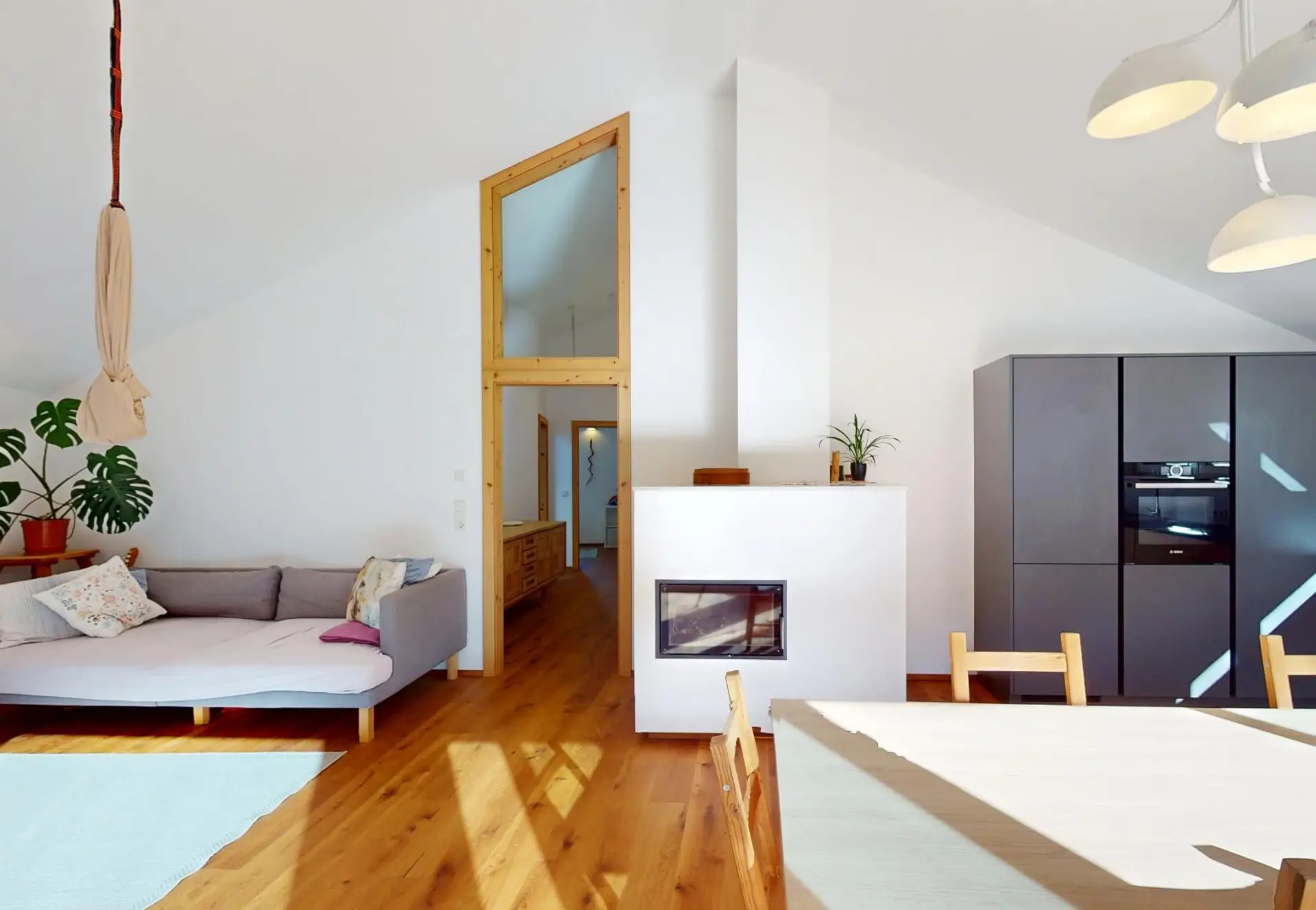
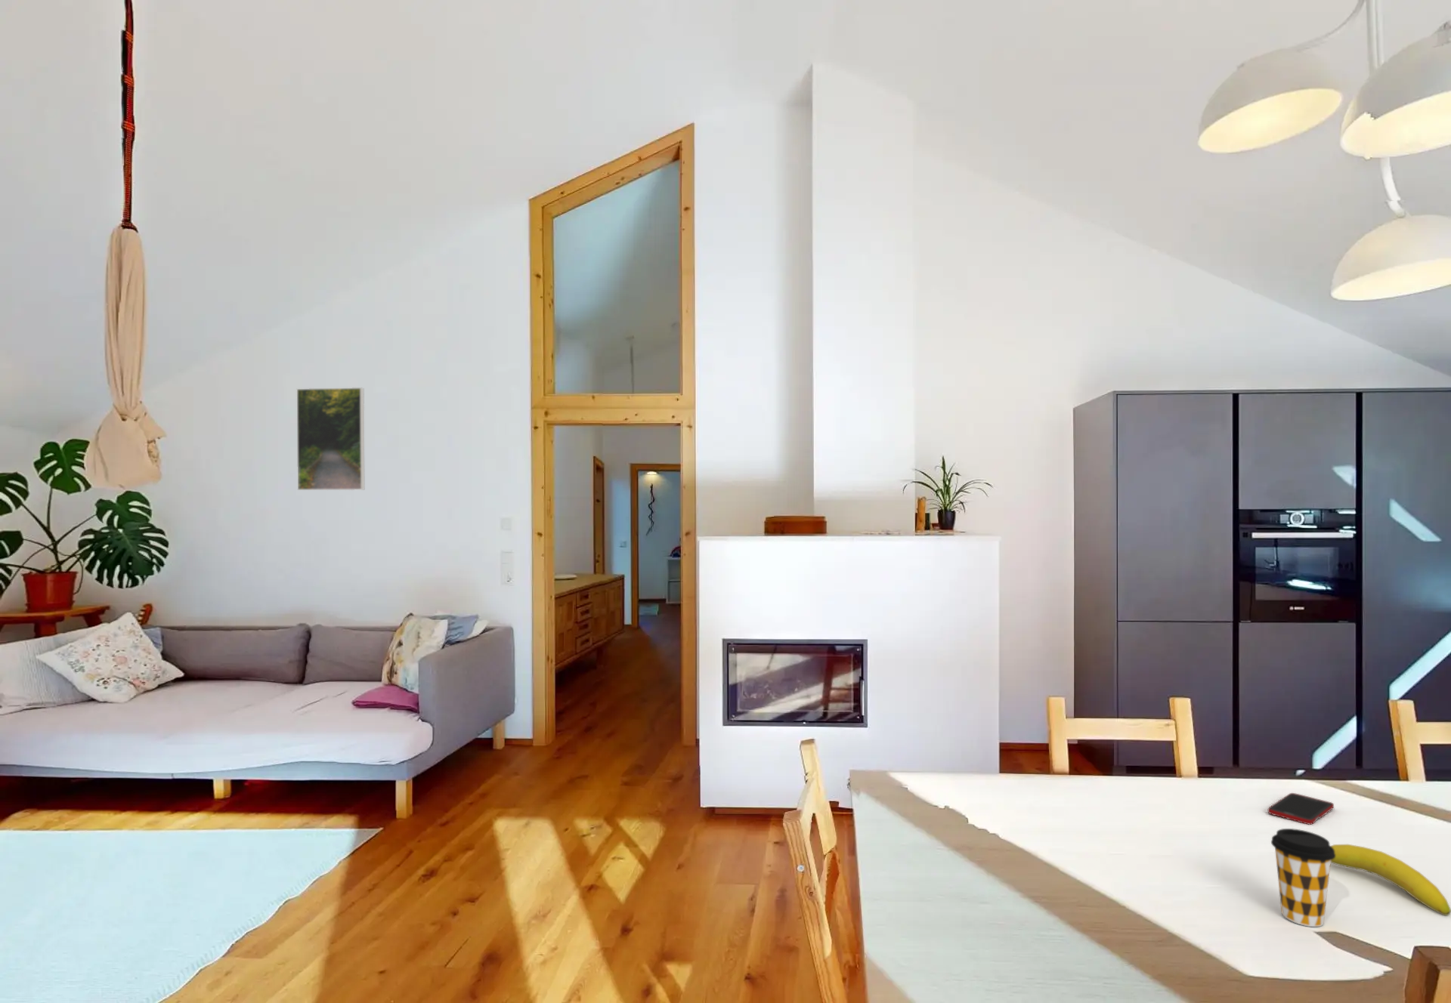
+ fruit (1380, 871)
+ coffee cup (1302, 877)
+ cell phone (1301, 808)
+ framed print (331, 439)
